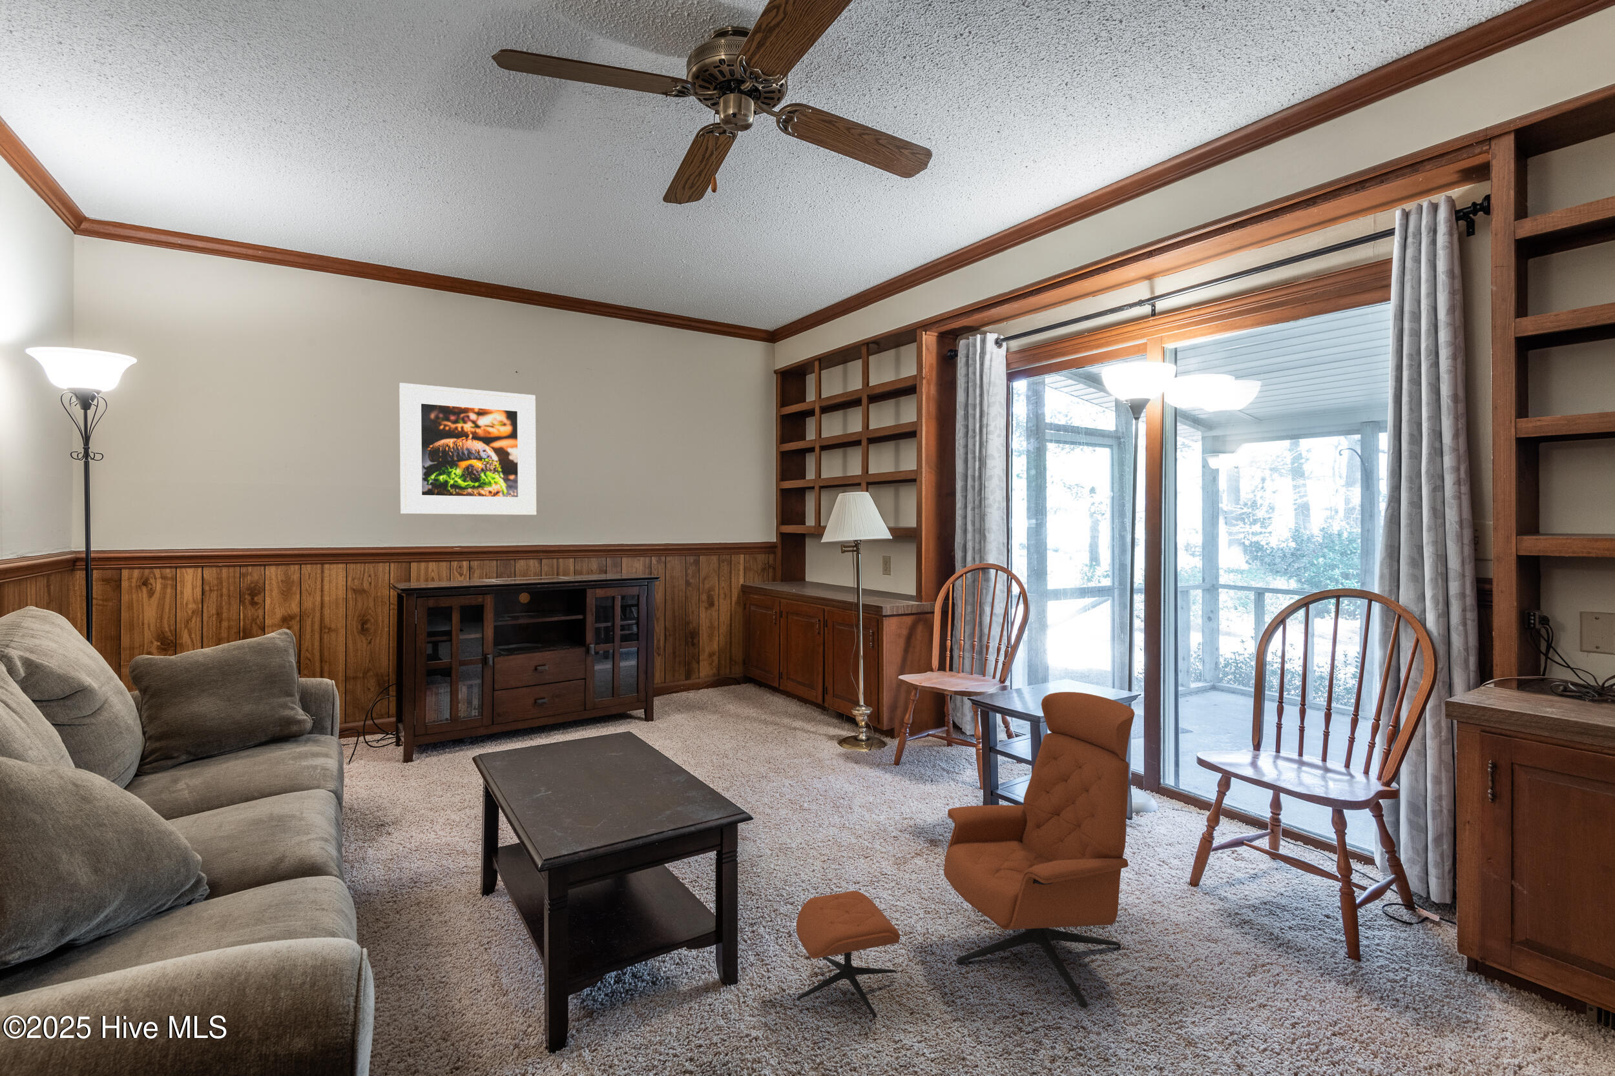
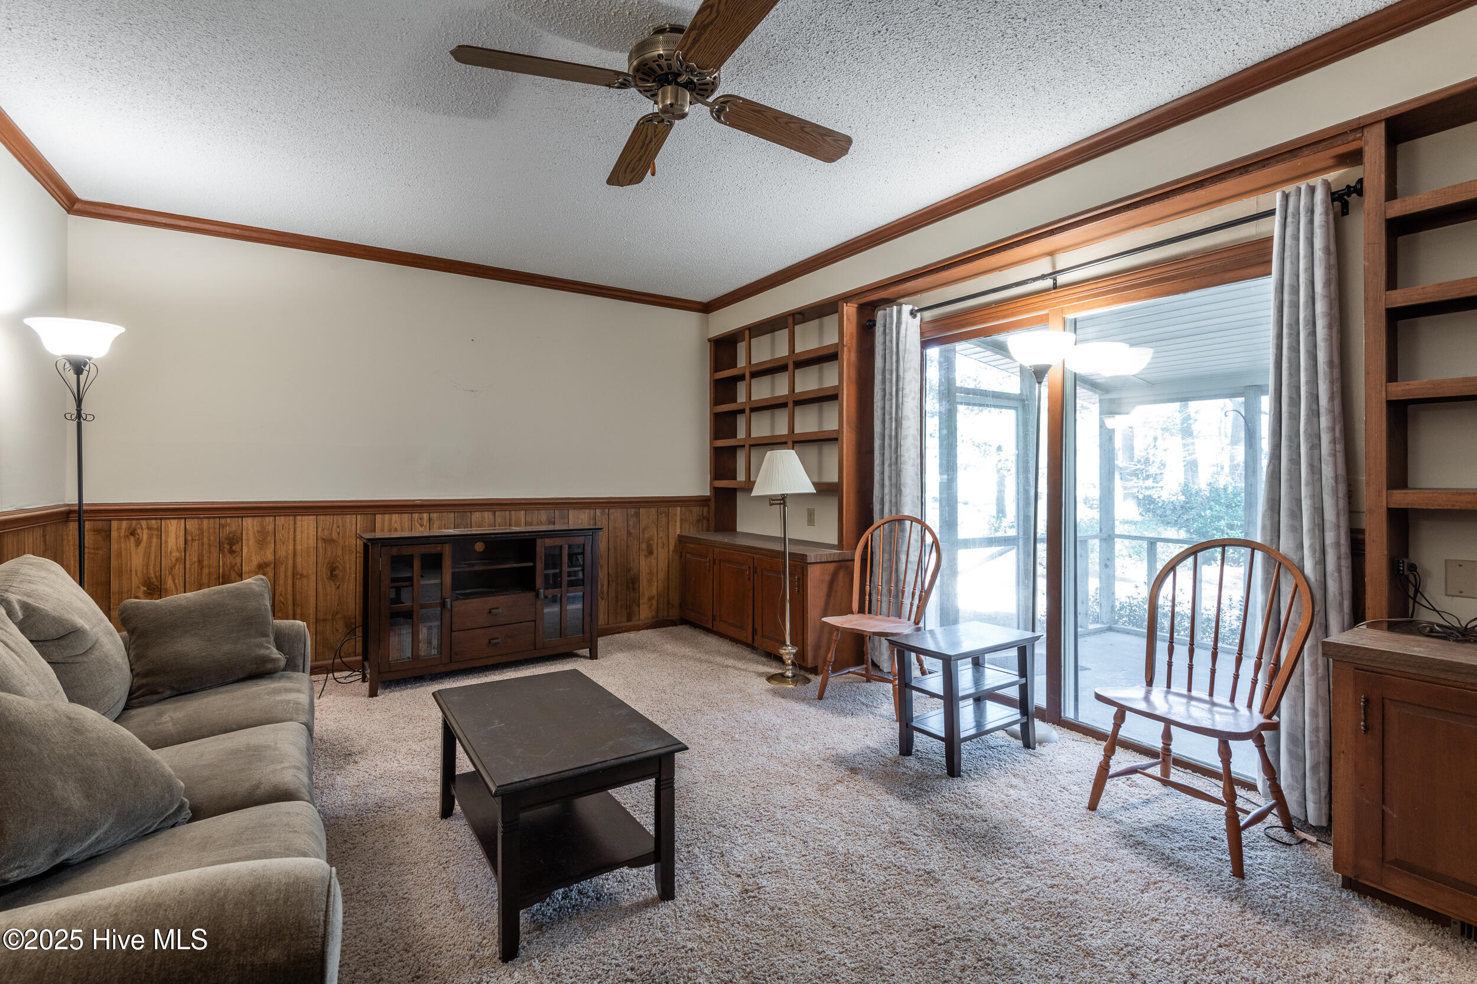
- lounge chair (964, 841)
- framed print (471, 452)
